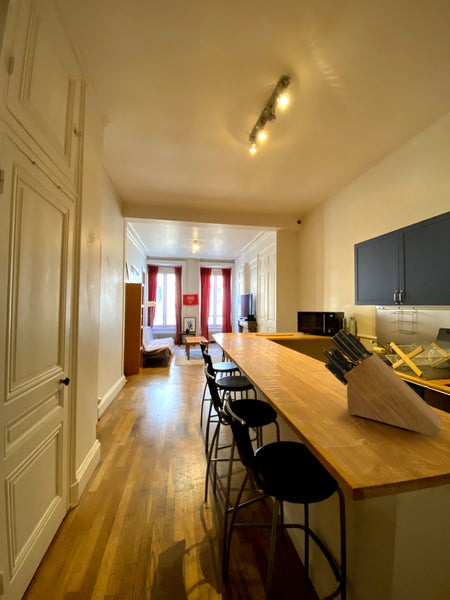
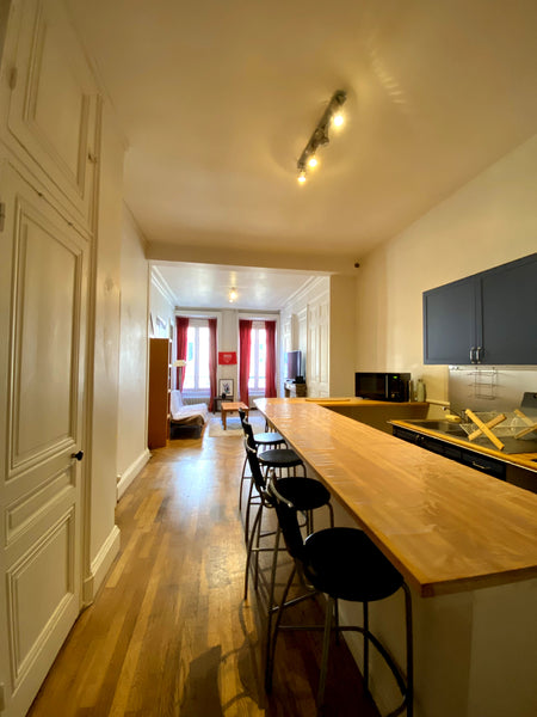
- knife block (376, 373)
